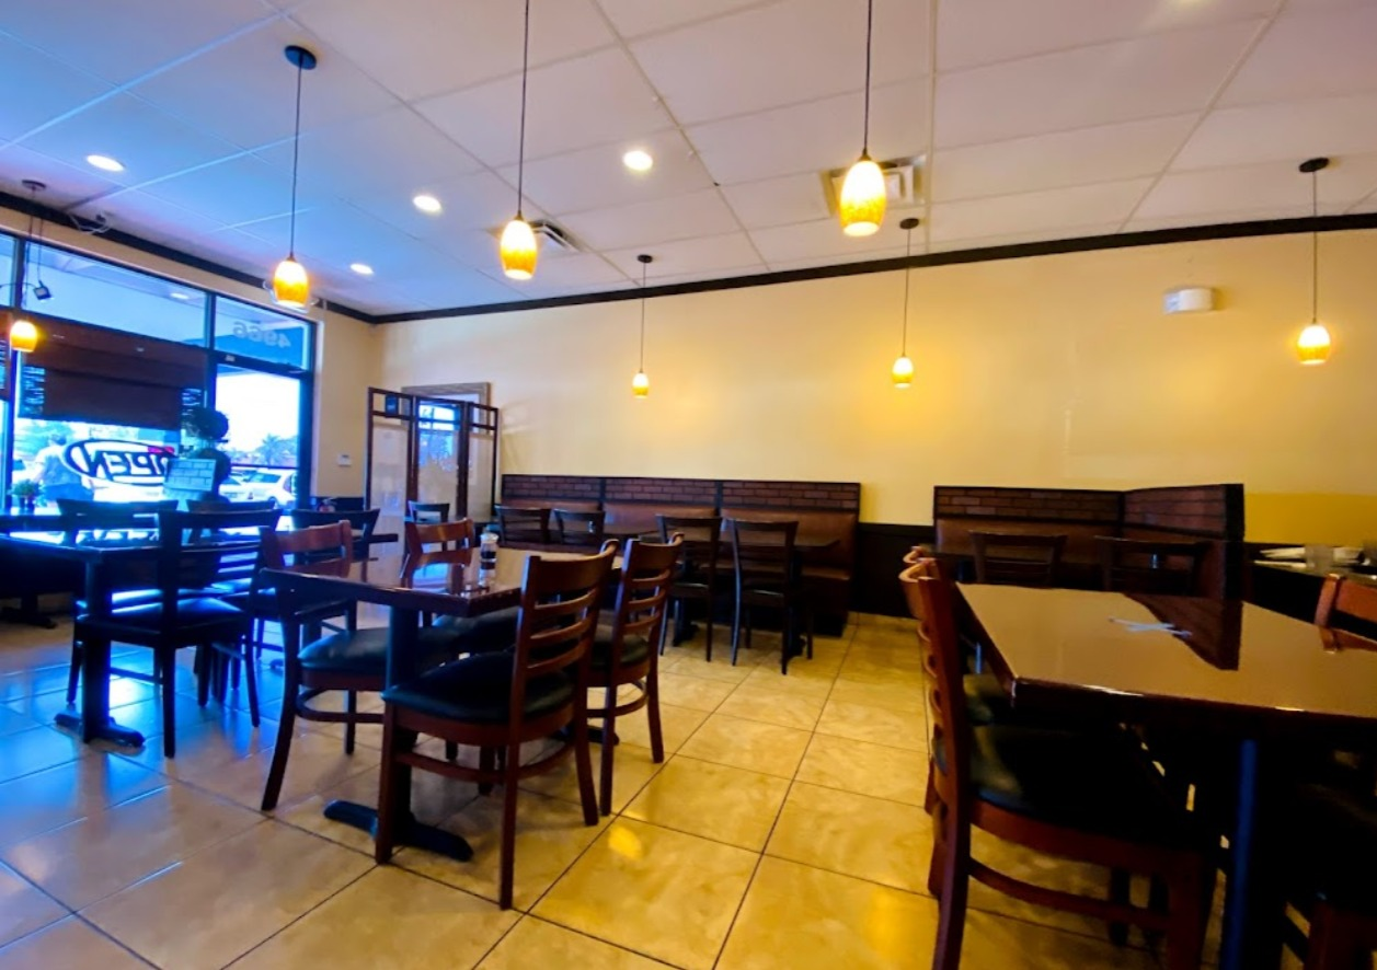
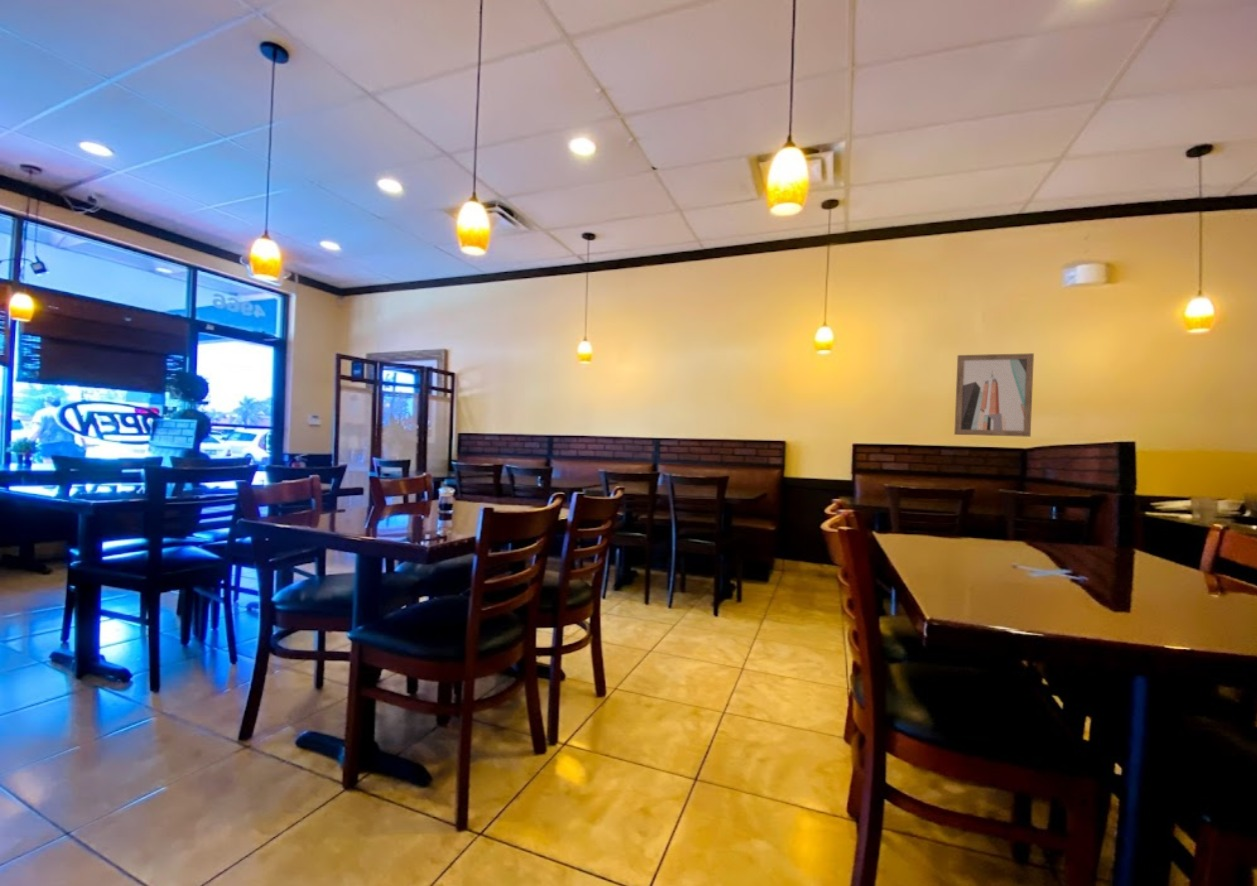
+ wall art (993, 395)
